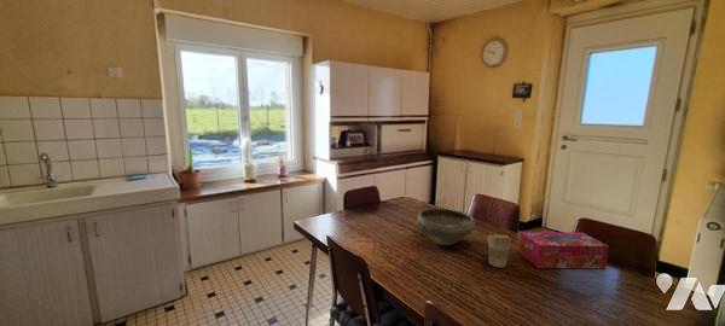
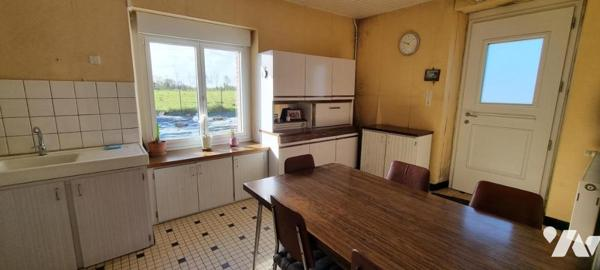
- coffee cup (498, 249)
- tissue box (561, 249)
- bowl (445, 227)
